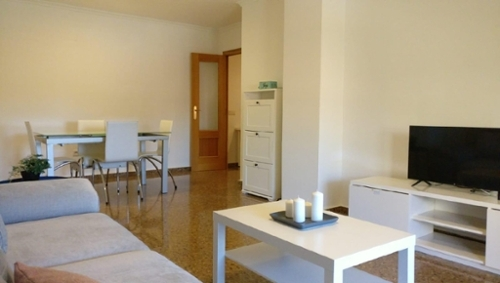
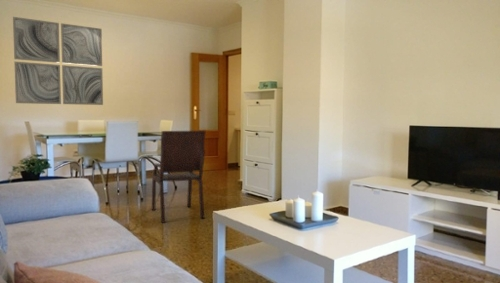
+ chair (177, 171)
+ wall art (59, 62)
